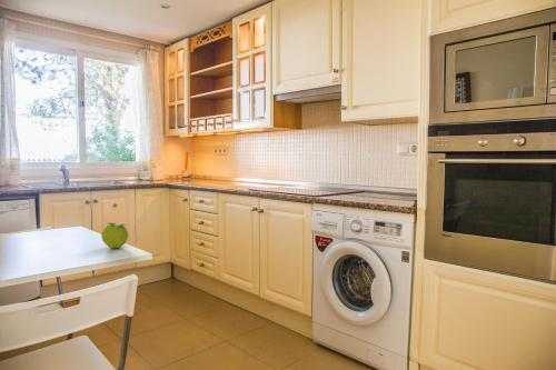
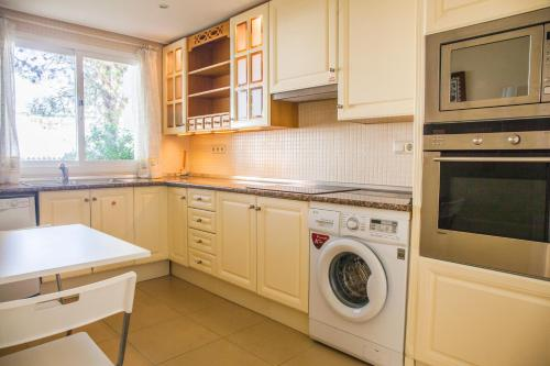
- fruit (115, 234)
